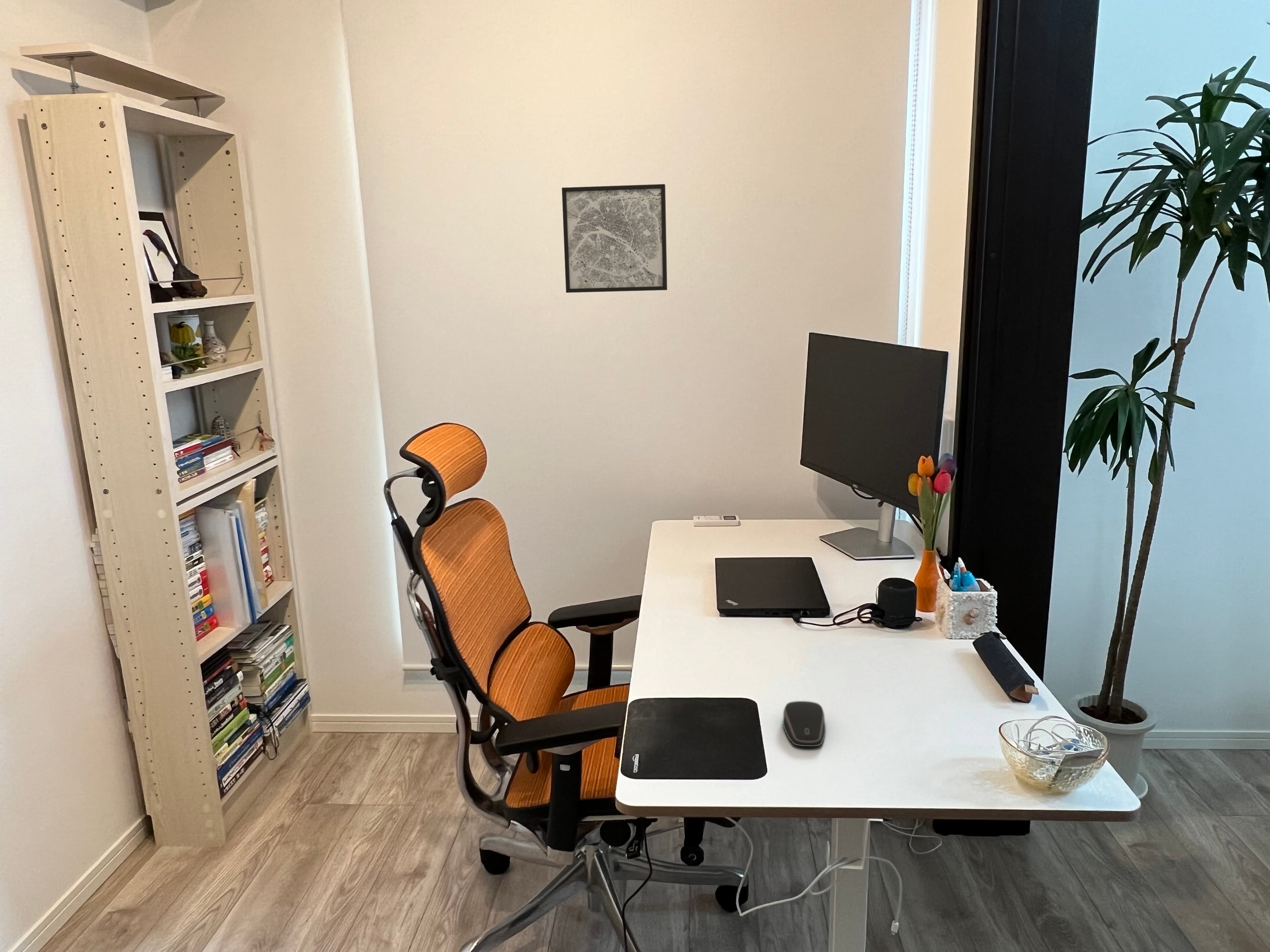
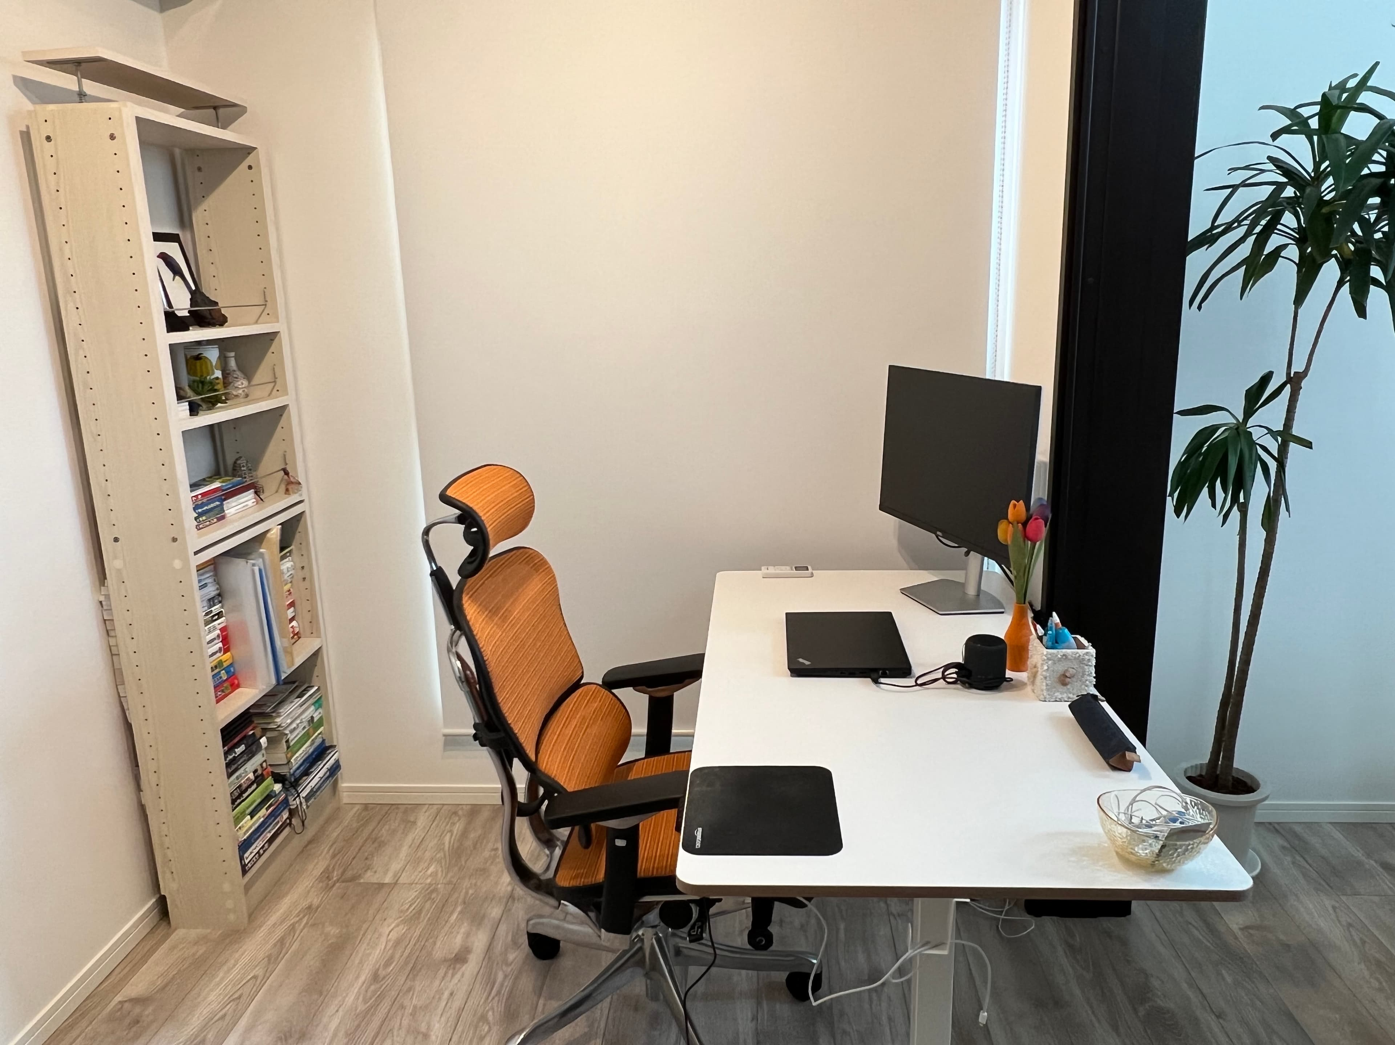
- wall art (615, 239)
- computer mouse (805, 719)
